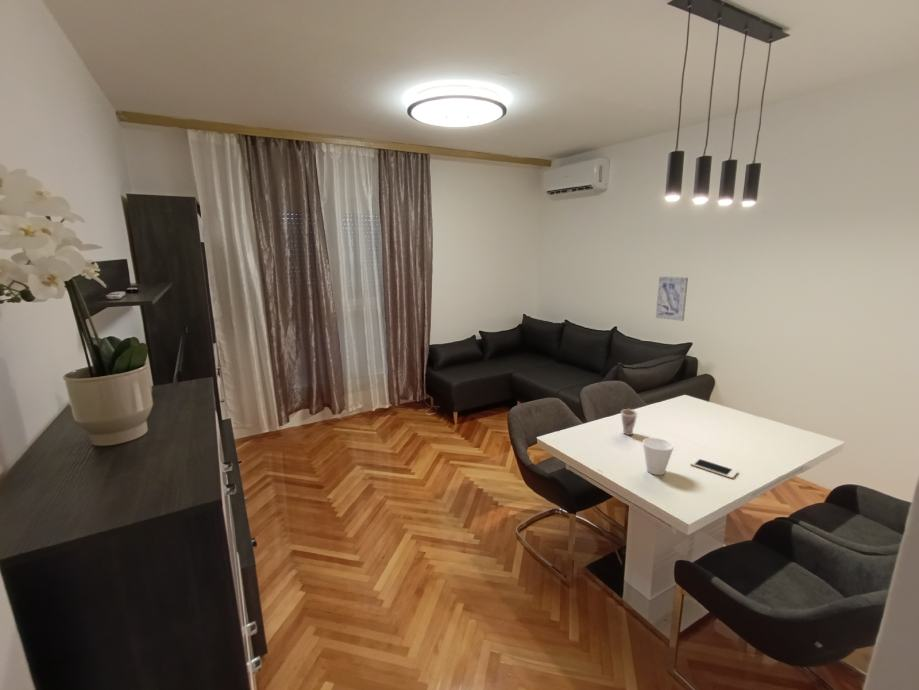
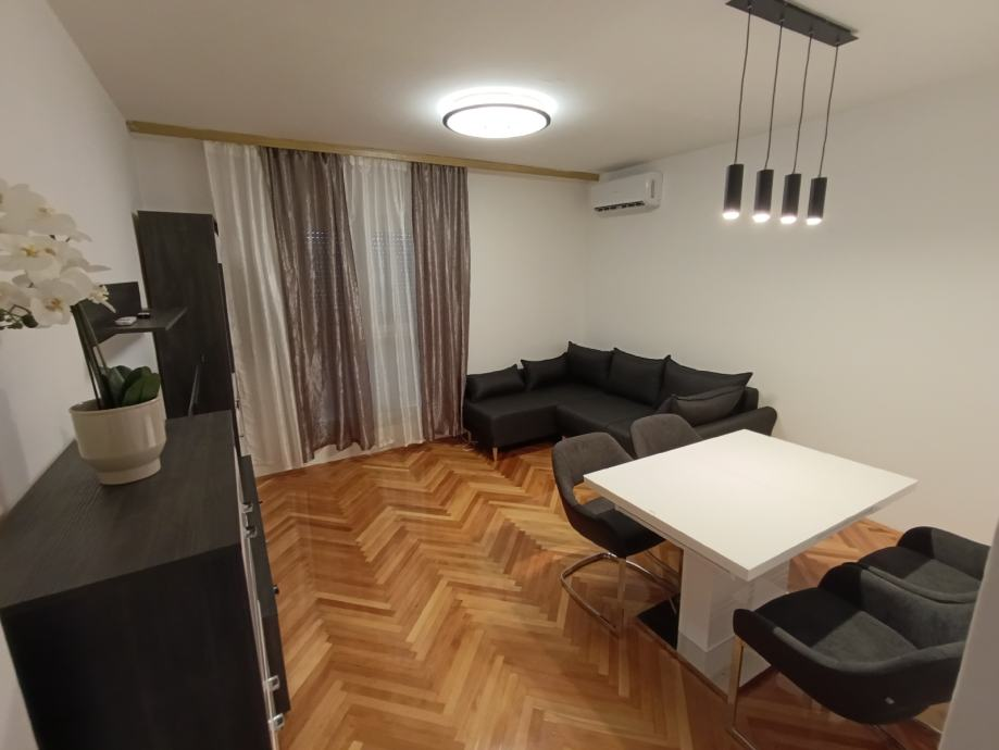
- cell phone (713, 467)
- wall art (671, 298)
- cup (656, 457)
- cup (628, 422)
